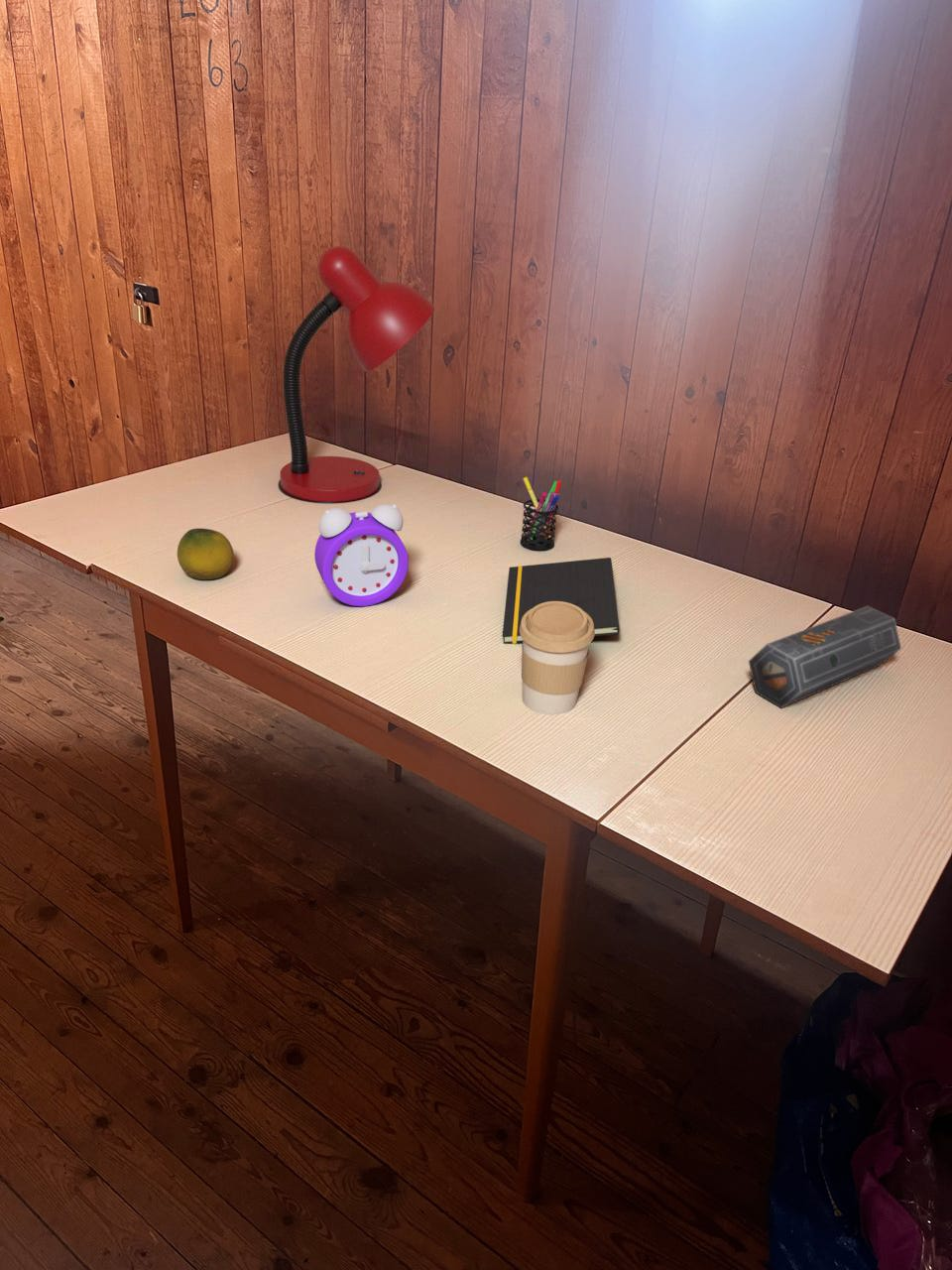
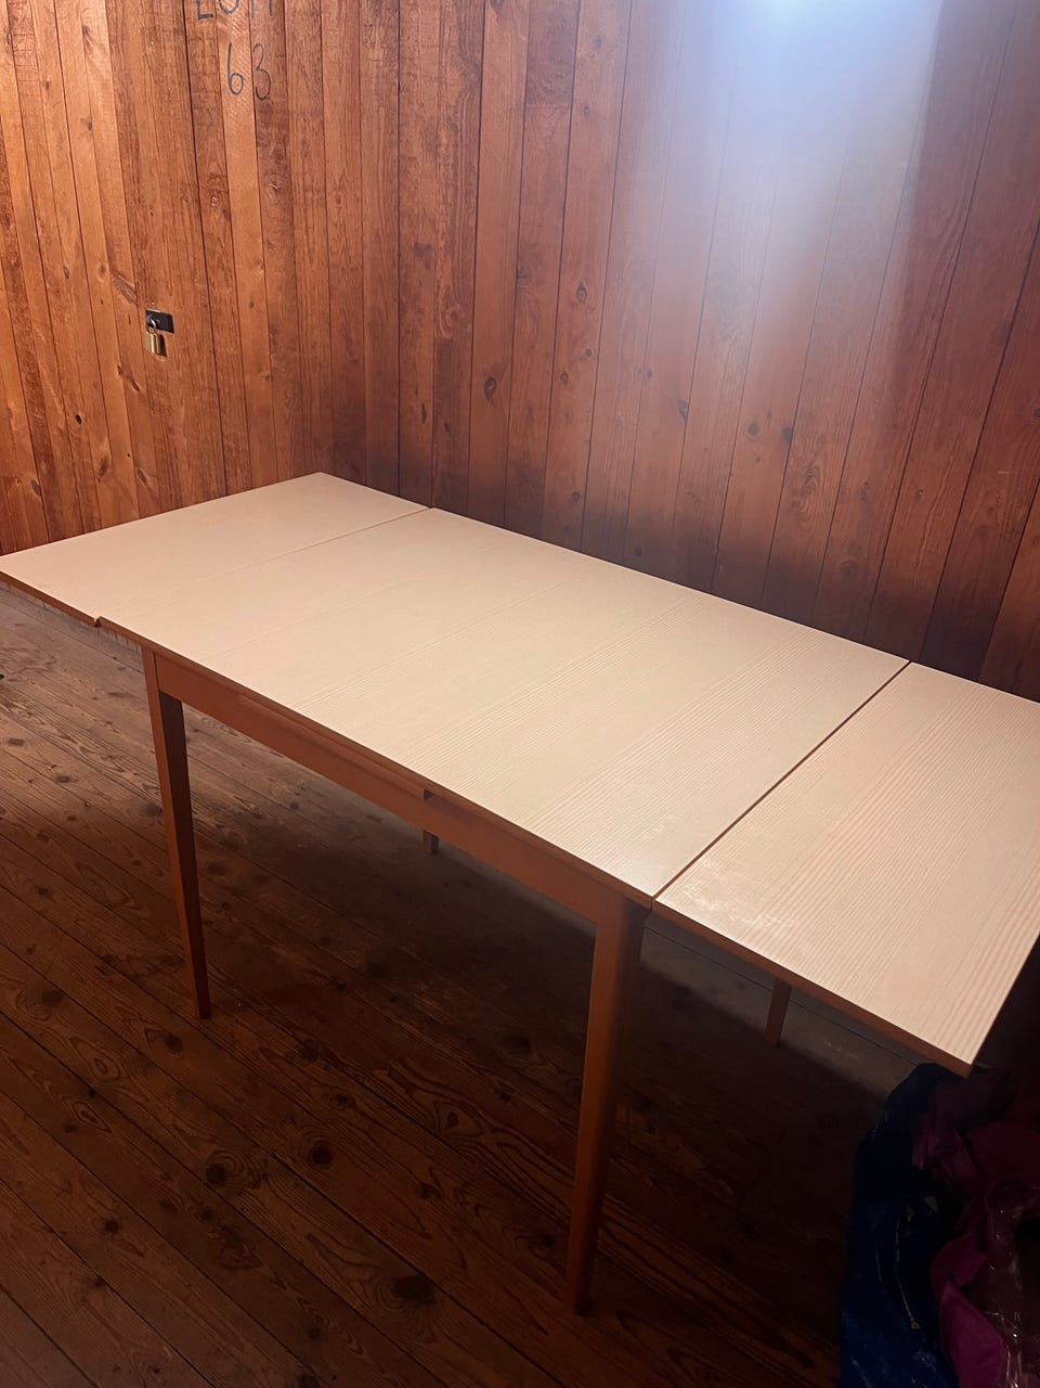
- coffee cup (553, 659)
- desk lamp (362, 367)
- alarm clock (361, 554)
- pen holder (543, 510)
- fruit (205, 554)
- speaker (826, 655)
- notepad (559, 597)
